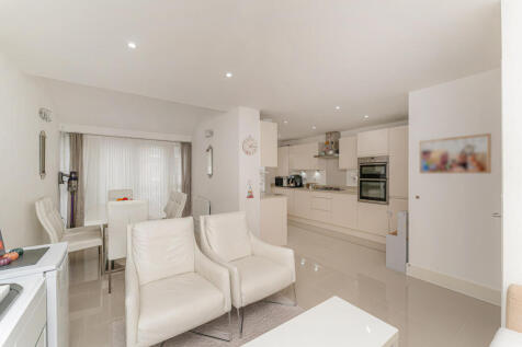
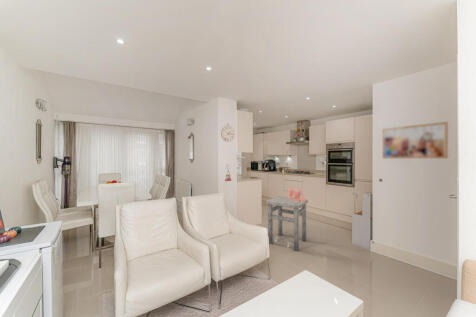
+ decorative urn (296, 192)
+ side table (287, 221)
